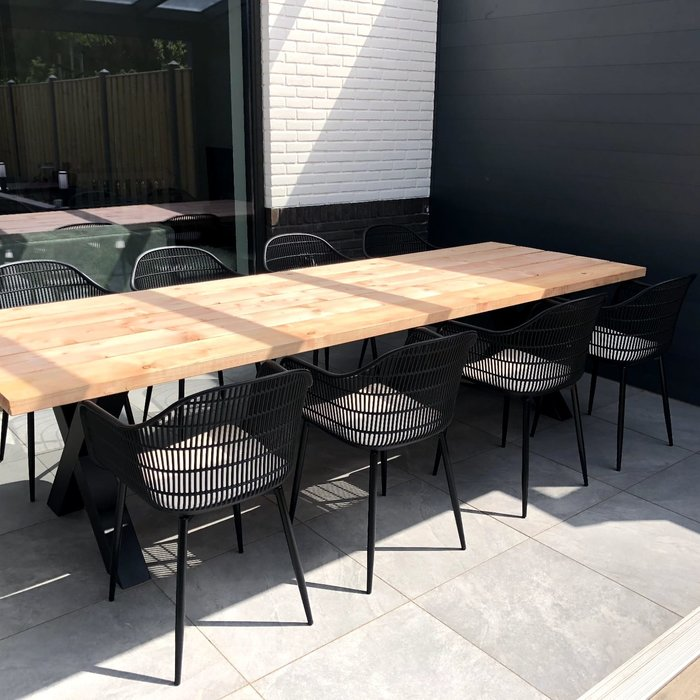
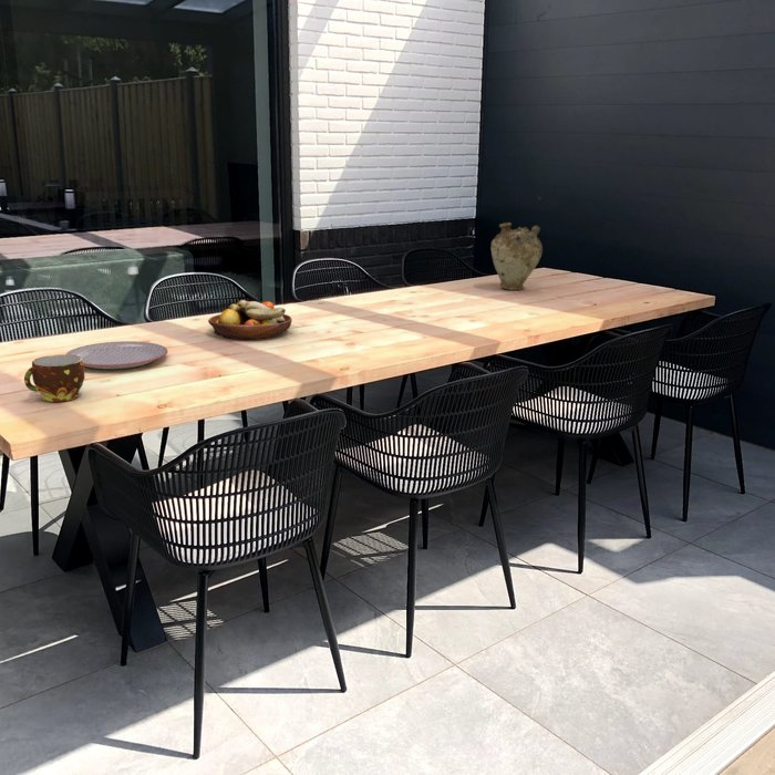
+ plate (117, 355)
+ vase (516, 256)
+ fruit bowl (251, 314)
+ cup (56, 379)
